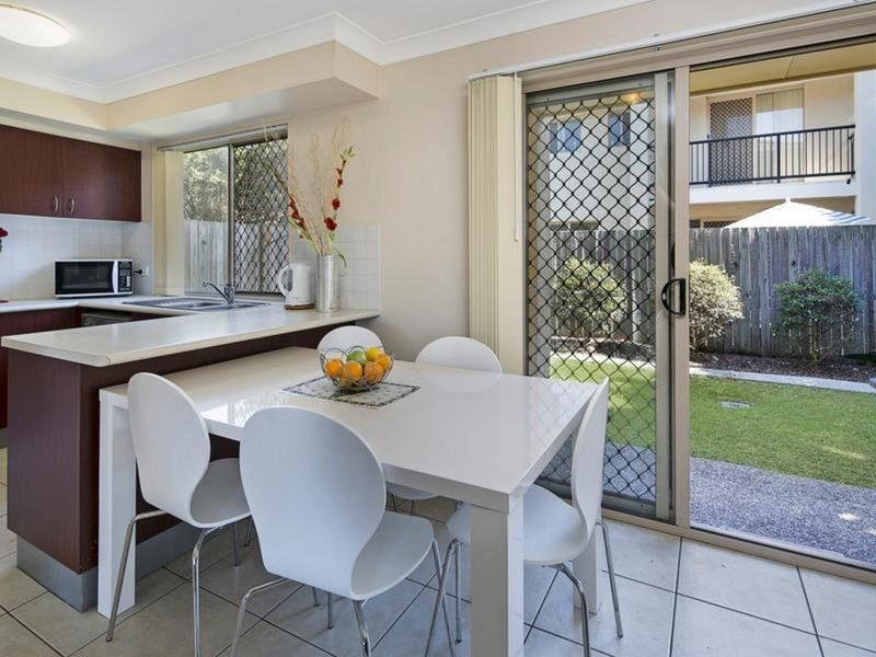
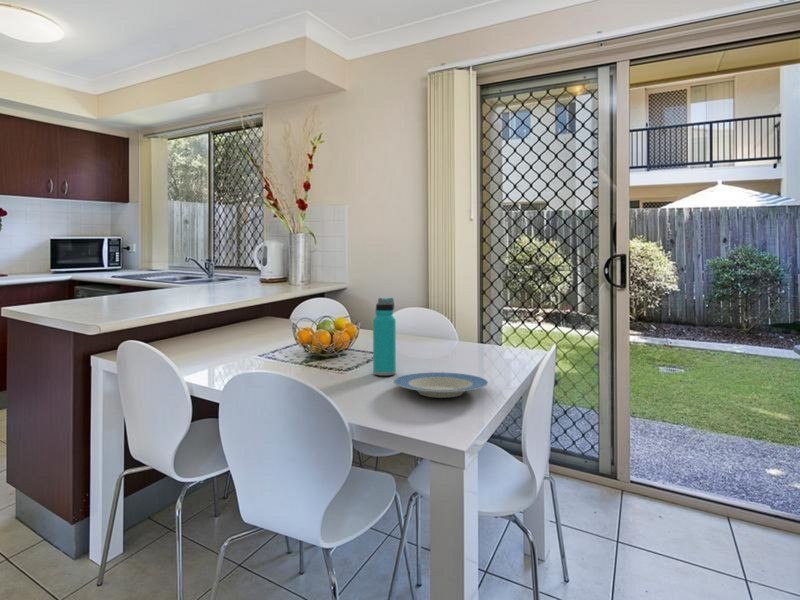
+ plate (440, 386)
+ water bottle (384, 335)
